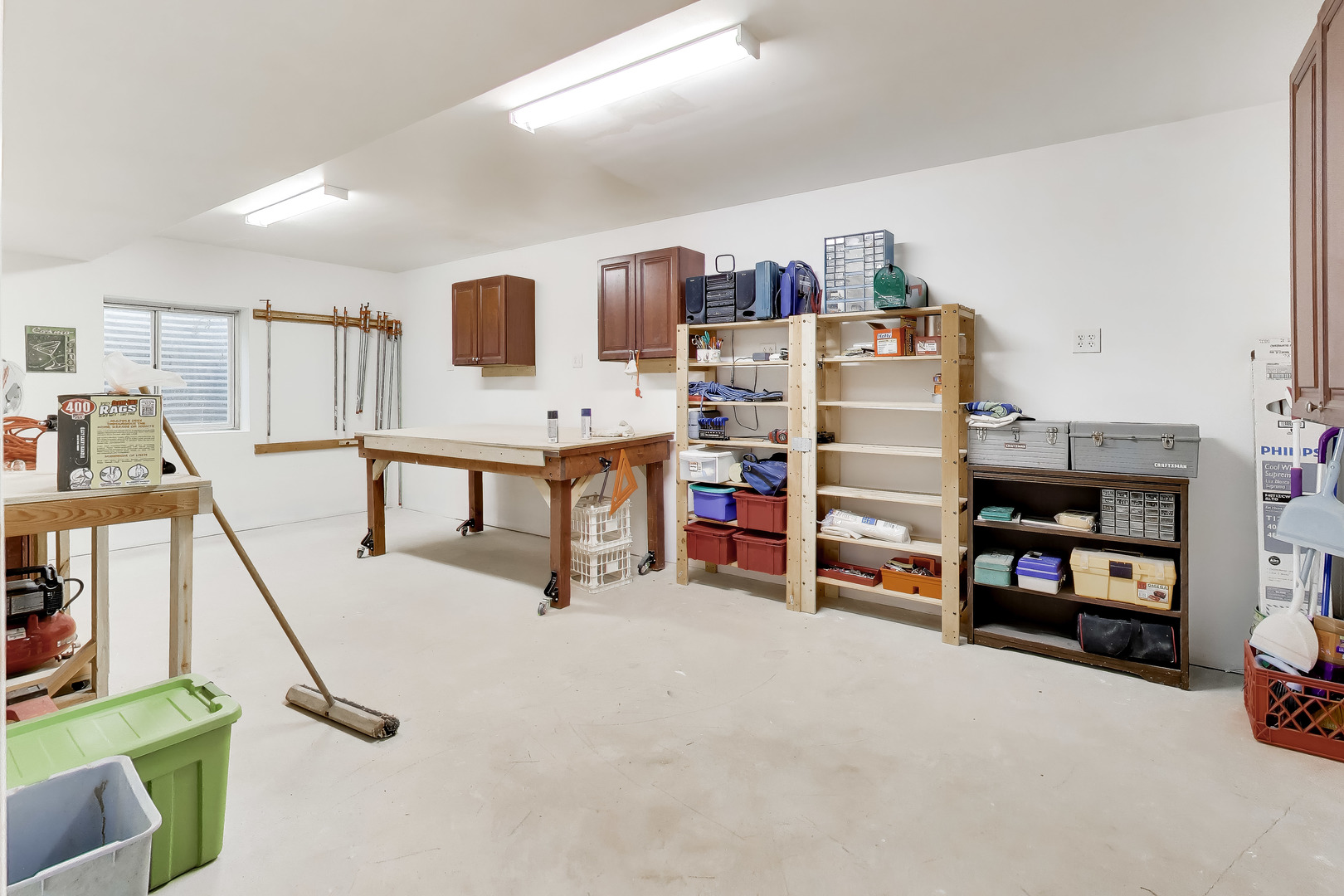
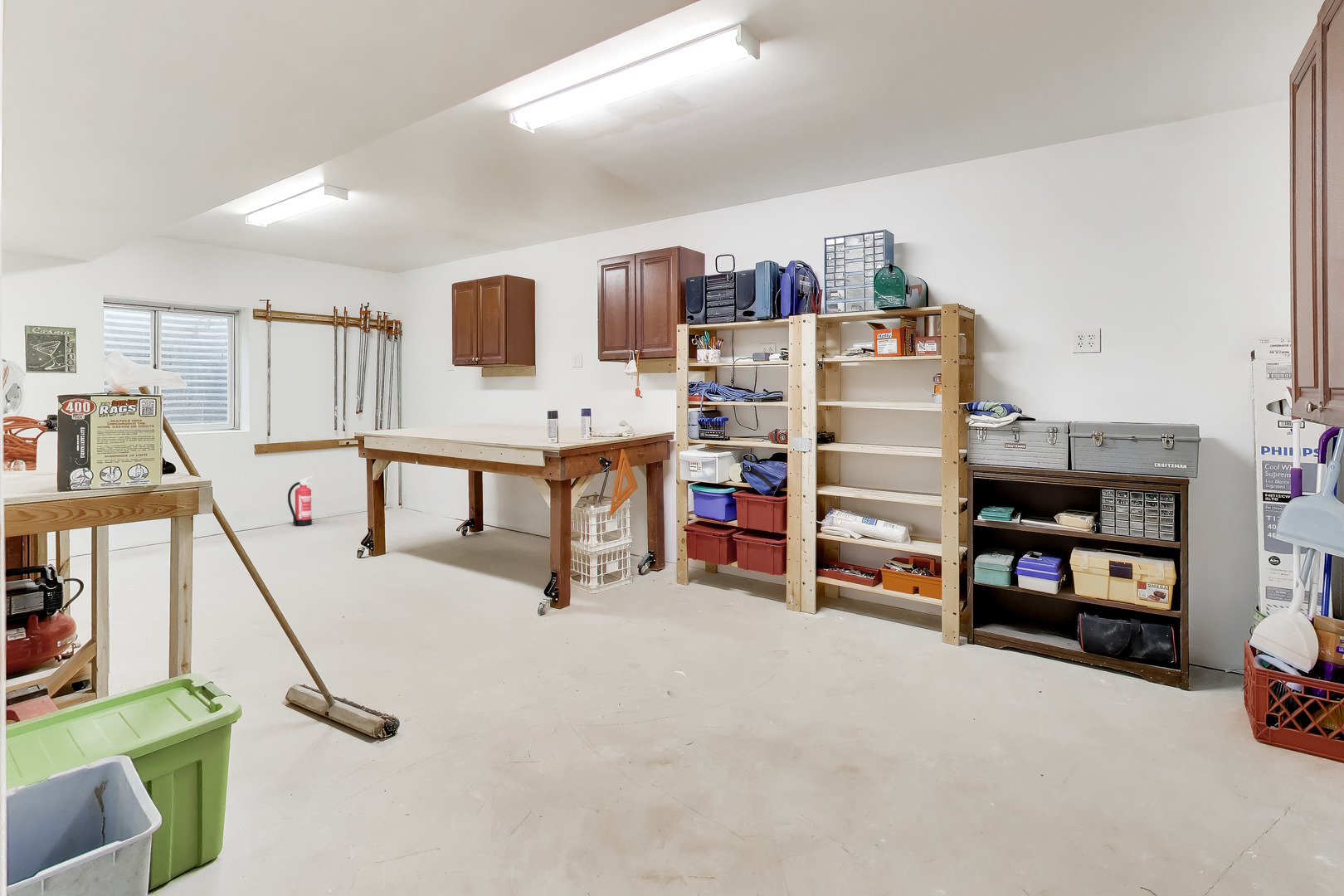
+ fire extinguisher (300, 500)
